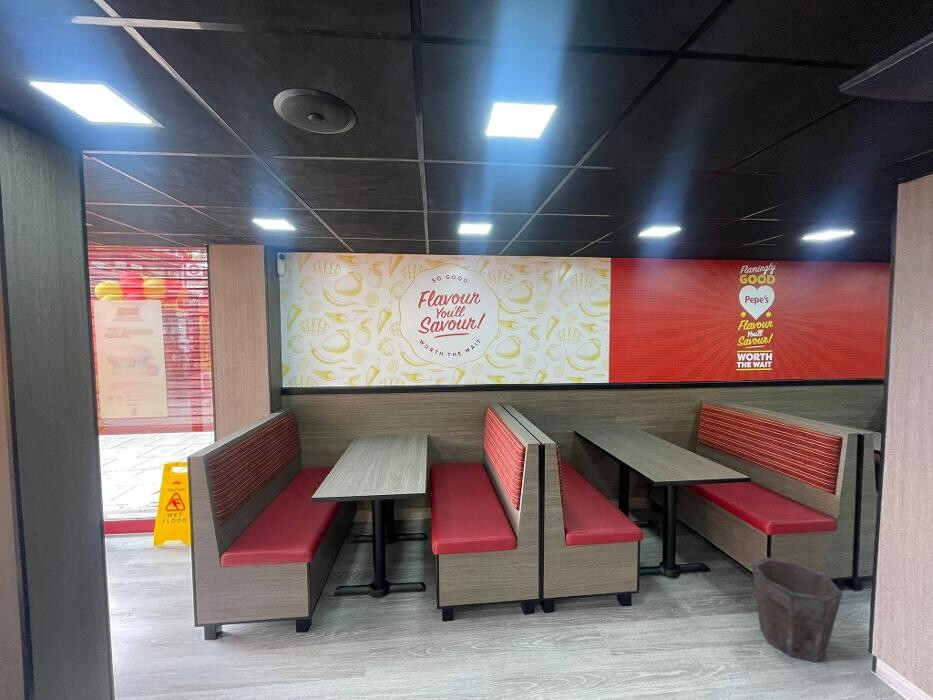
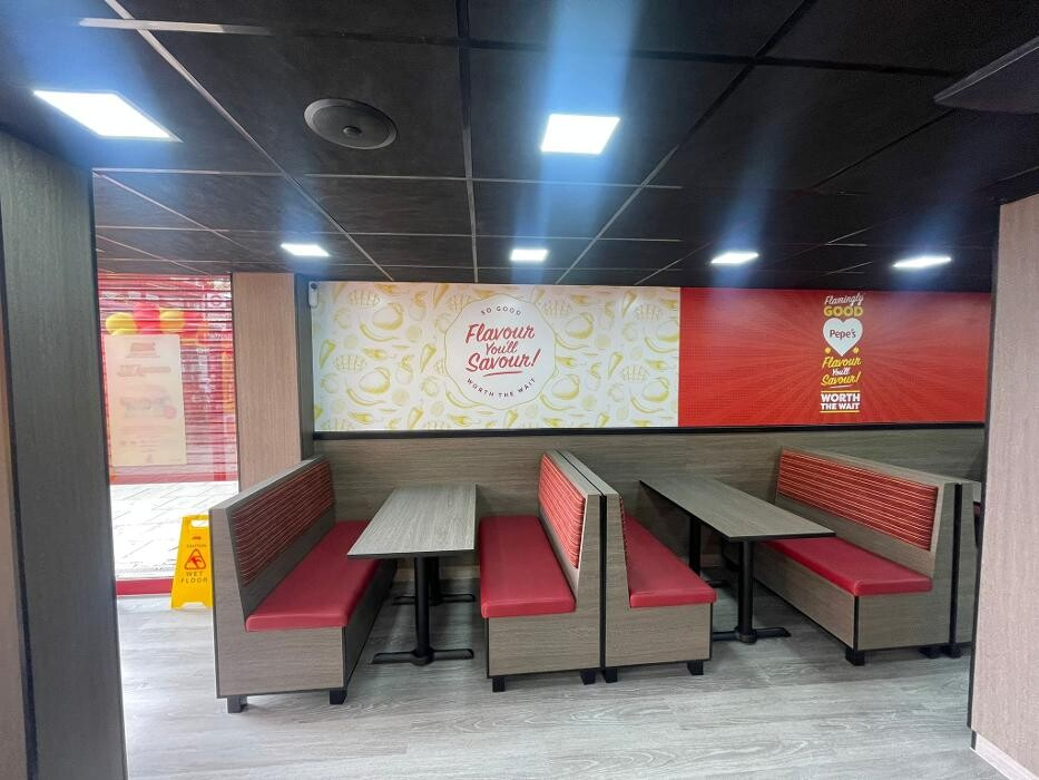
- waste bin (792, 609)
